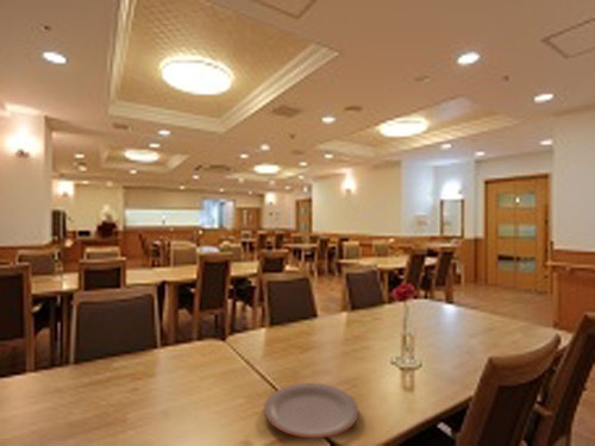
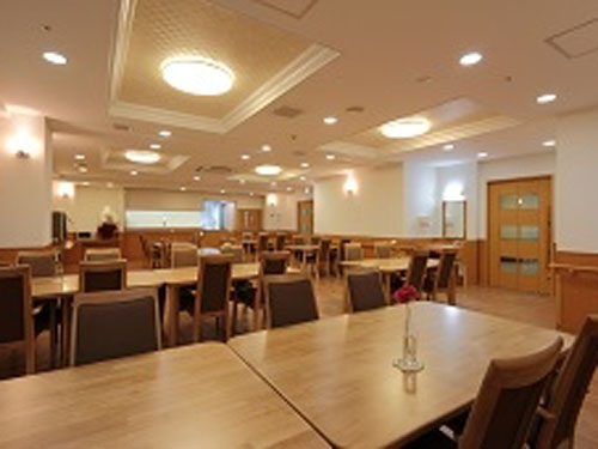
- plate (311, 409)
